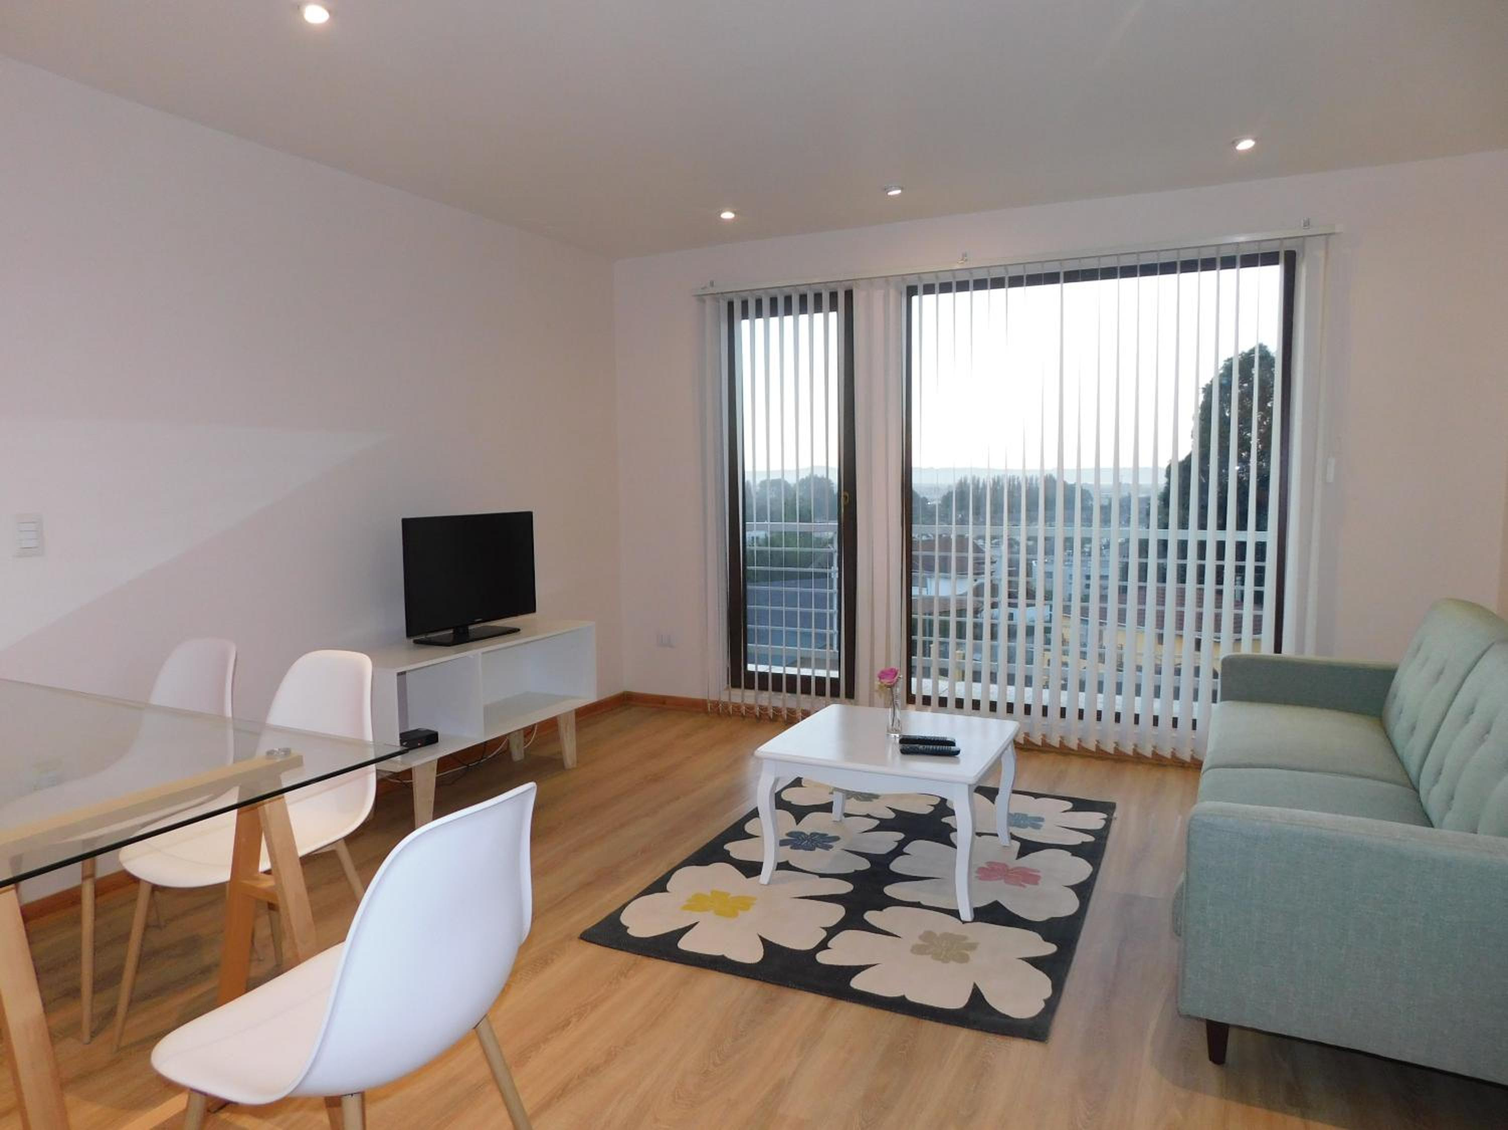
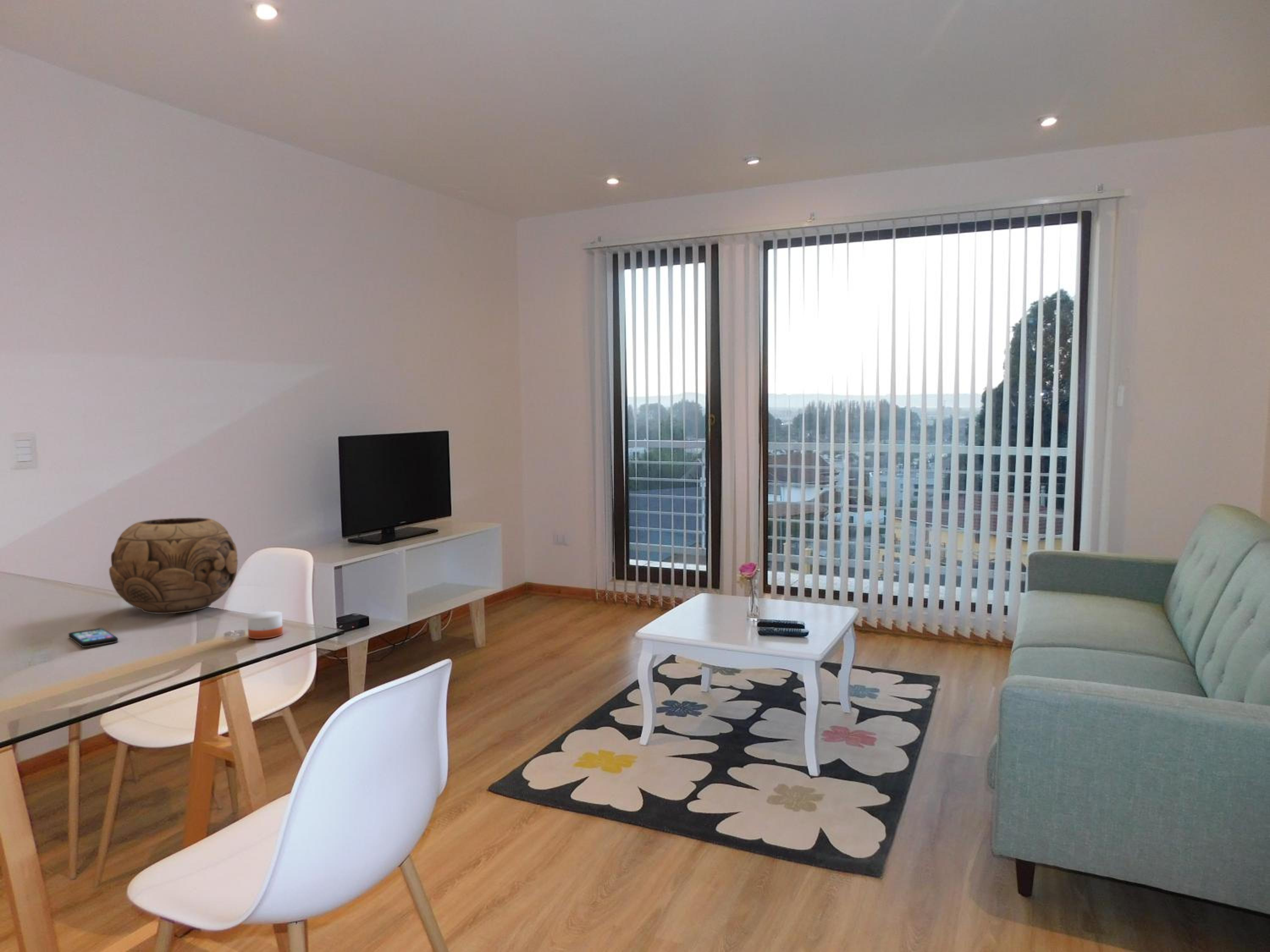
+ decorative bowl (176, 564)
+ candle (265, 613)
+ smartphone (93, 637)
